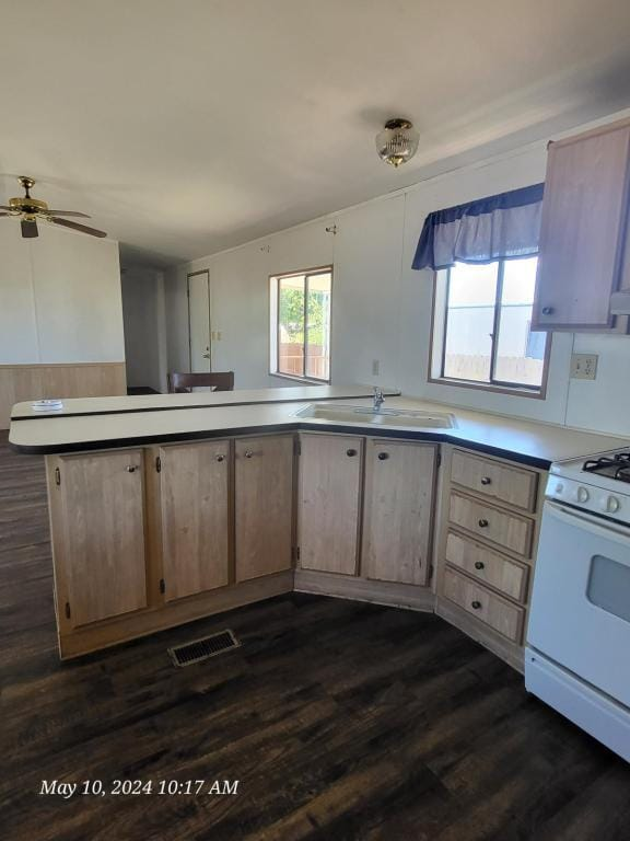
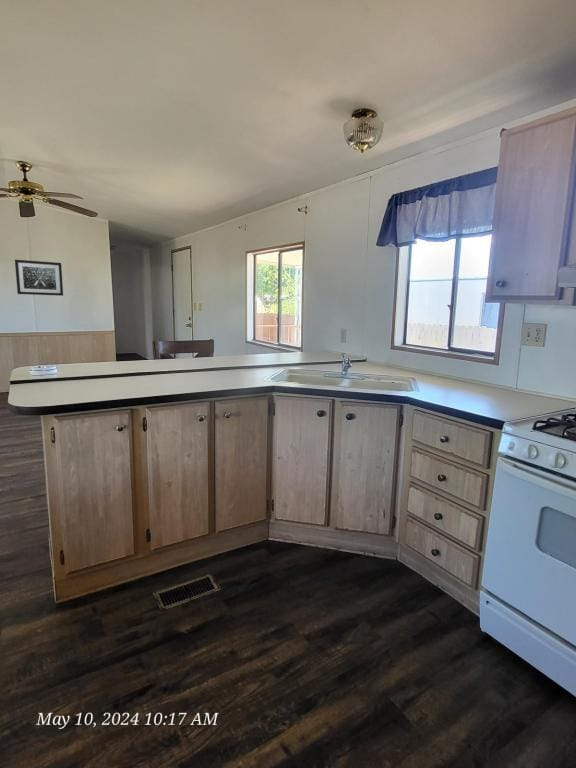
+ wall art (39, 278)
